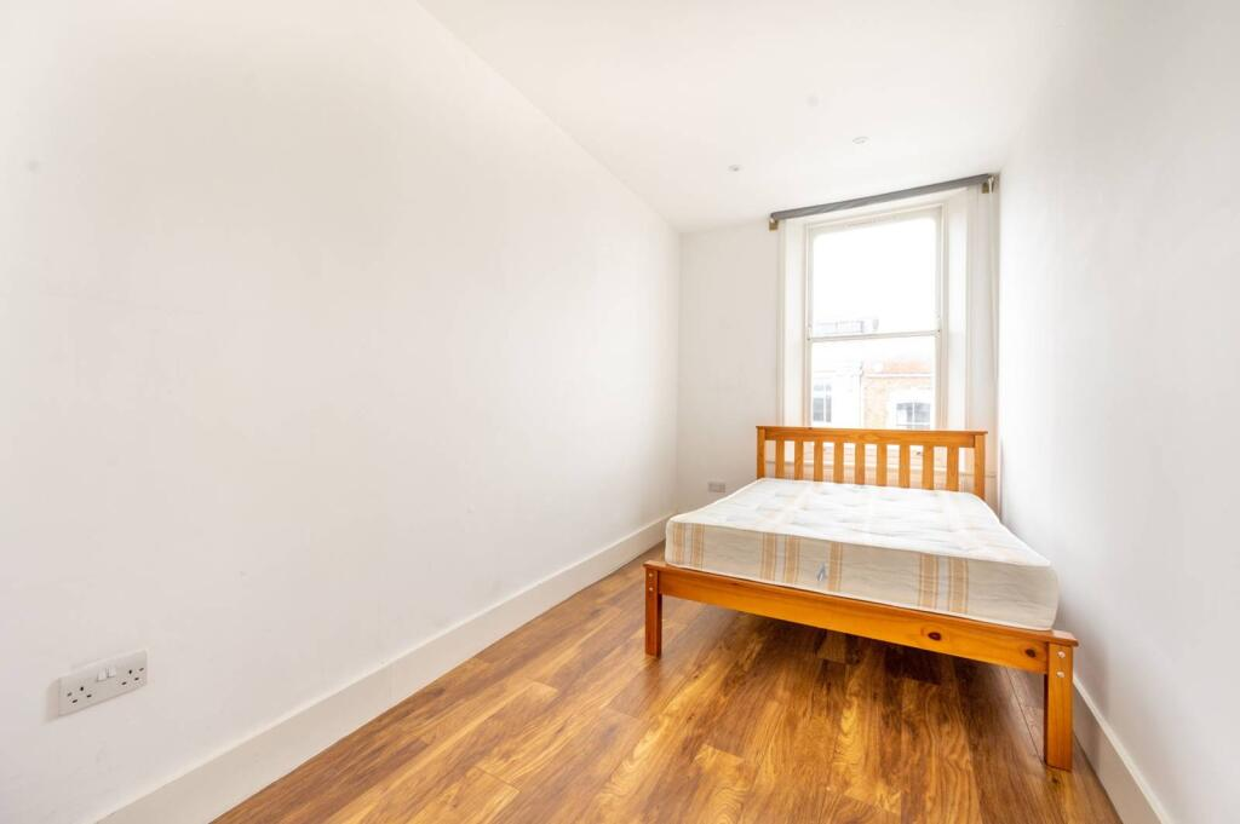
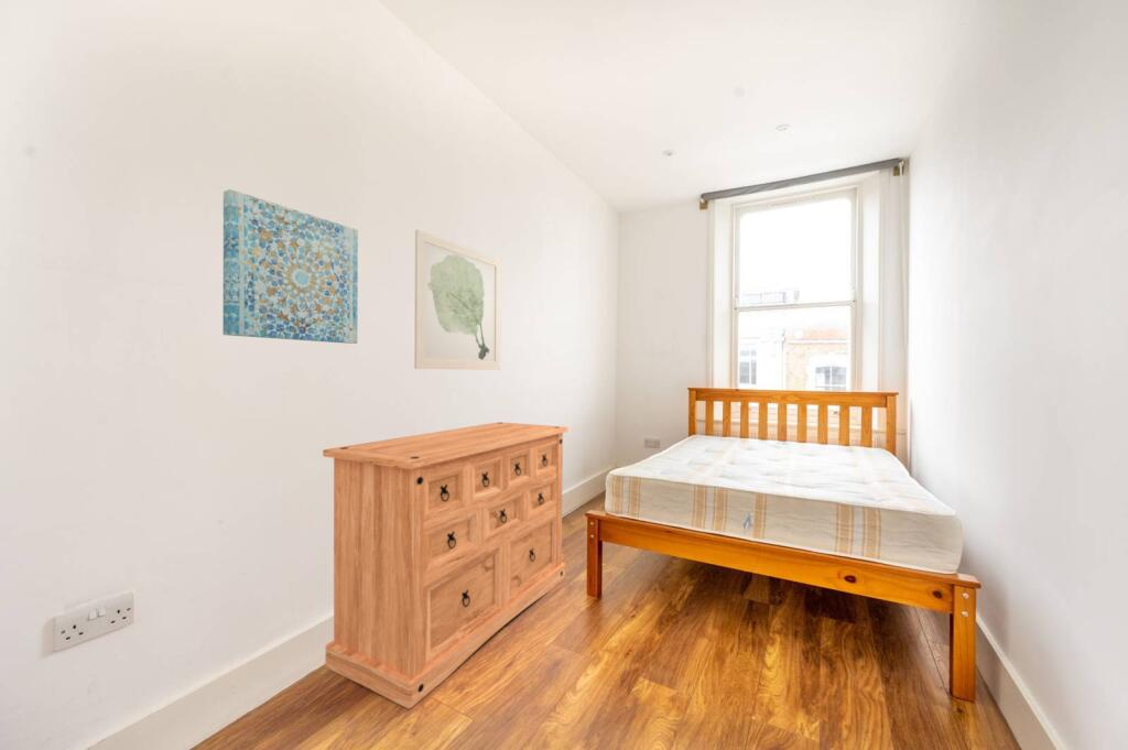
+ dresser (467, 525)
+ wall art (297, 275)
+ wall art (463, 307)
